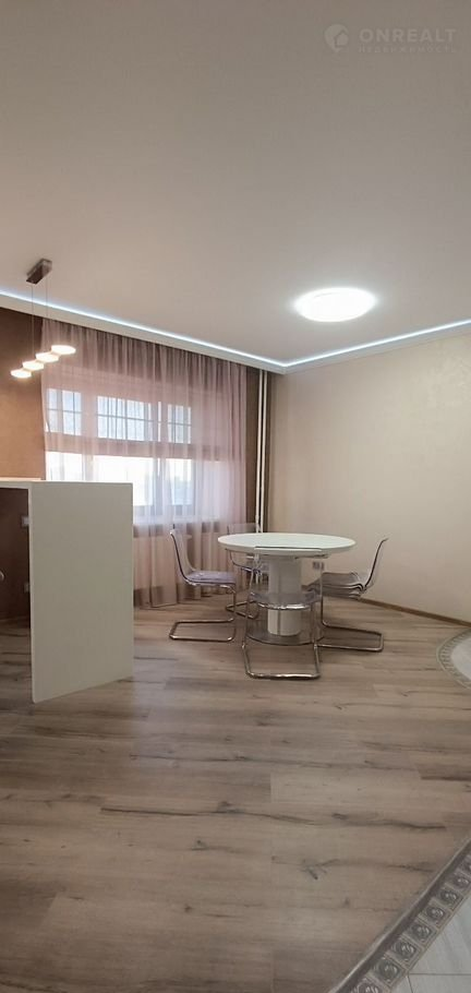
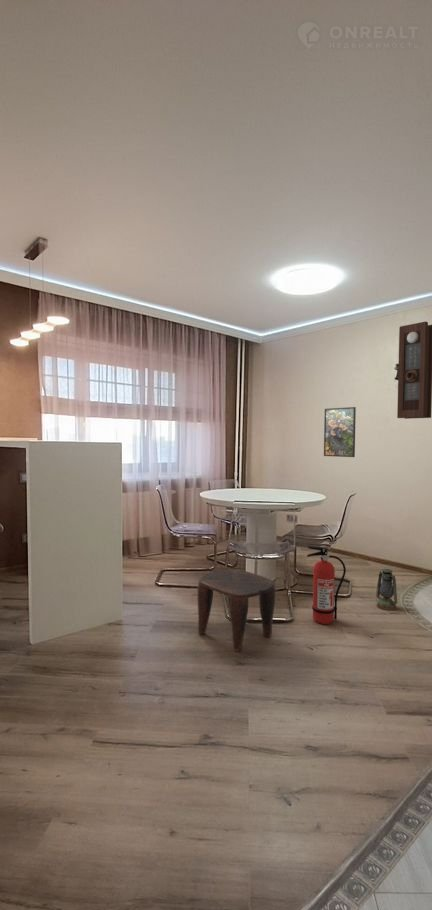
+ pendulum clock (410, 372)
+ fire extinguisher (326, 583)
+ stool (235, 606)
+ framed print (339, 432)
+ lantern (386, 586)
